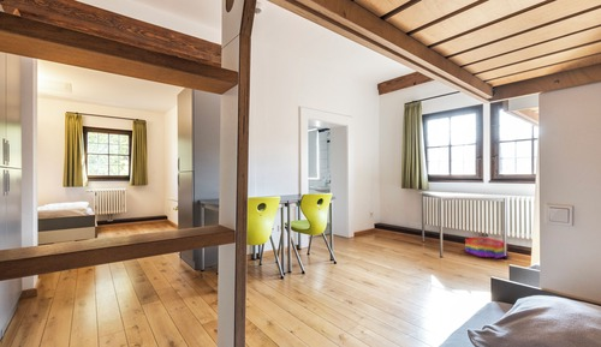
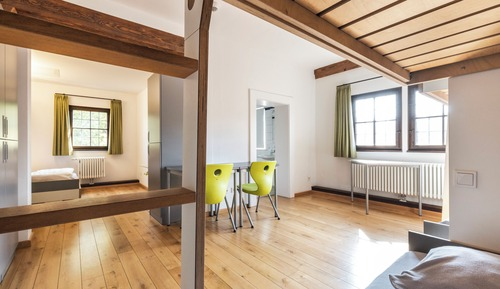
- storage bin (484, 246)
